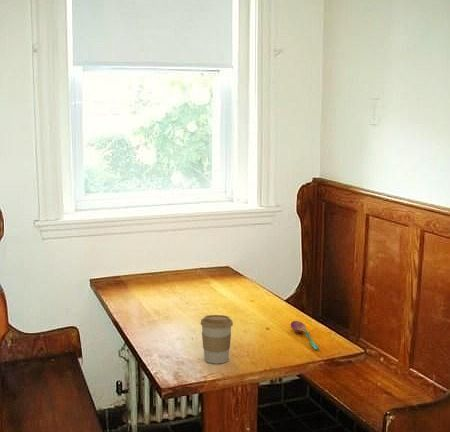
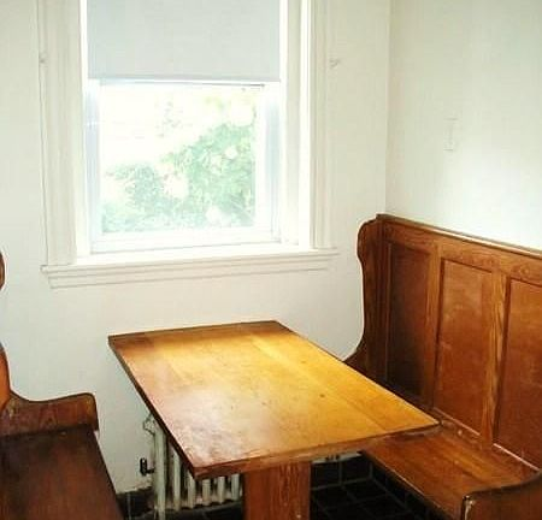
- soupspoon (306, 334)
- coffee cup (216, 337)
